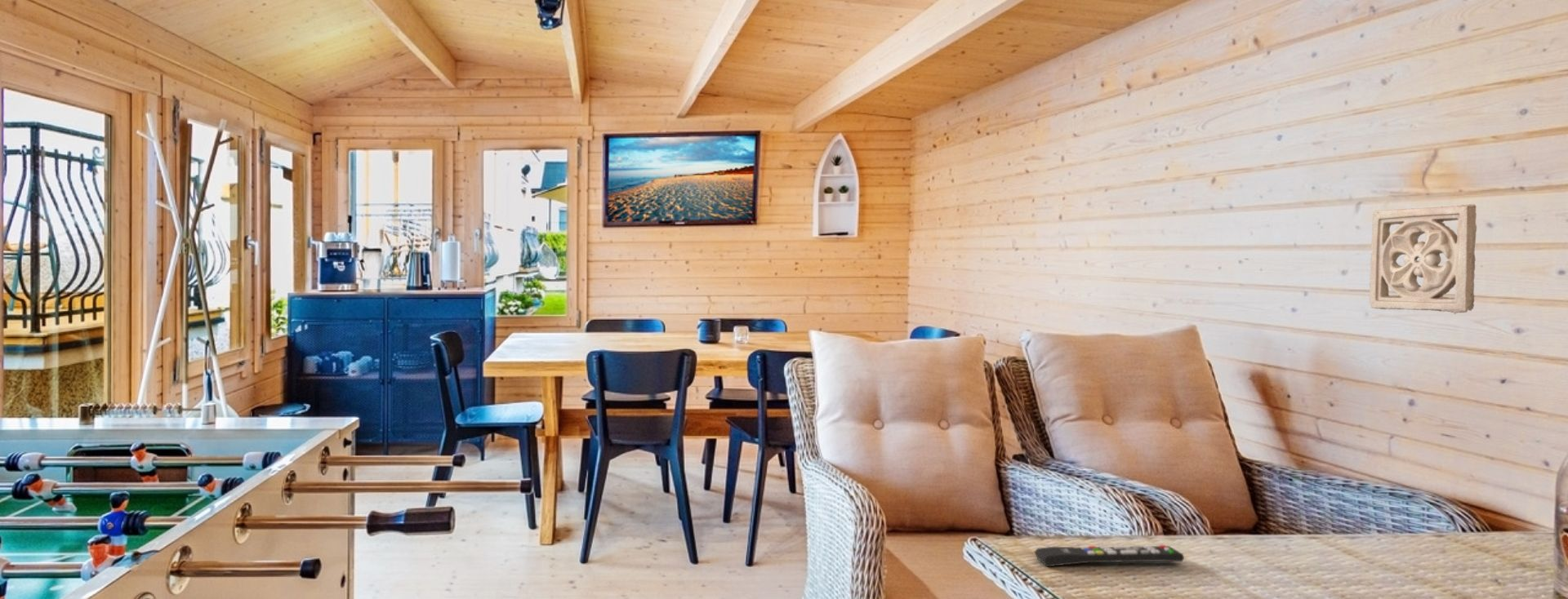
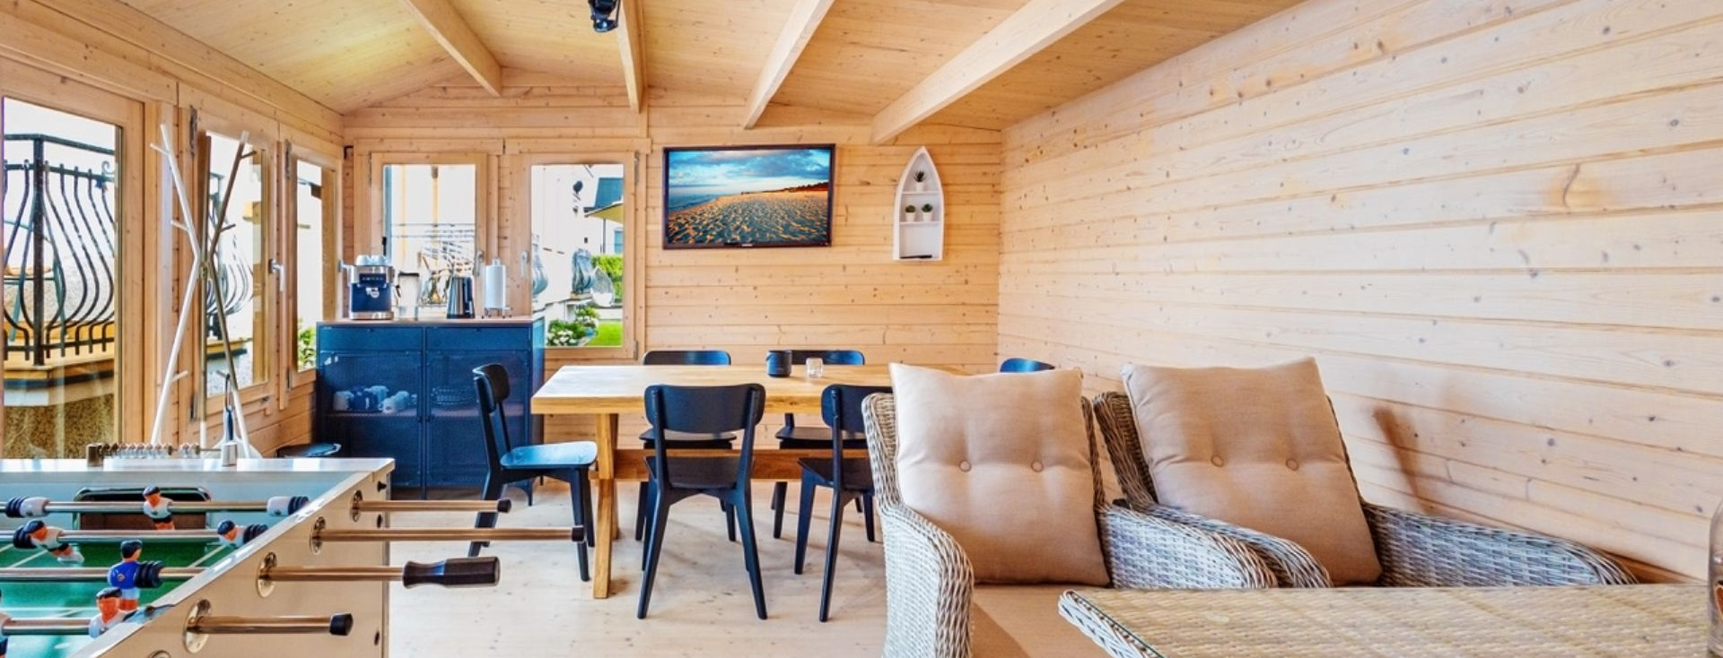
- remote control (1108, 555)
- wall ornament (1420, 260)
